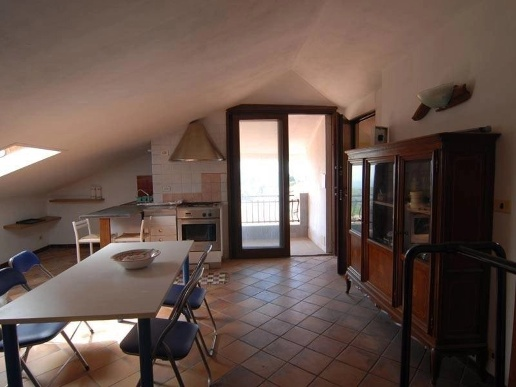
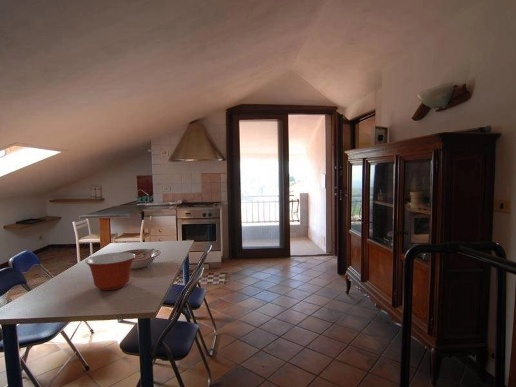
+ mixing bowl (111, 272)
